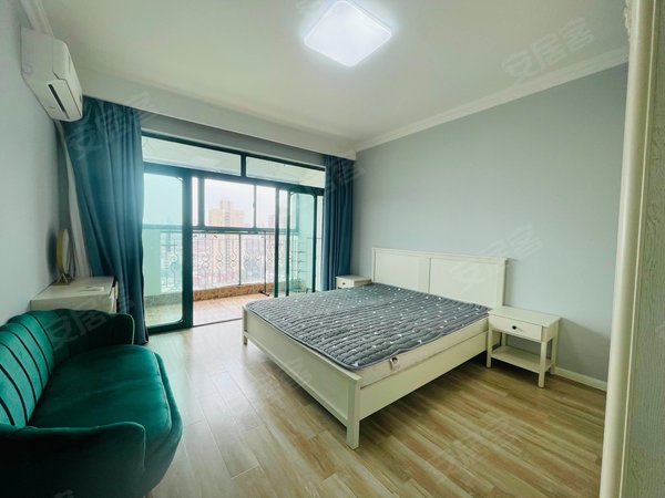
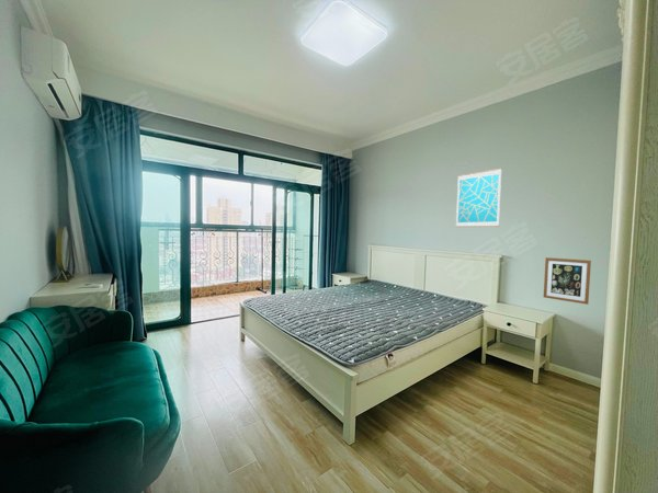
+ wall art (566, 279)
+ wall art (477, 199)
